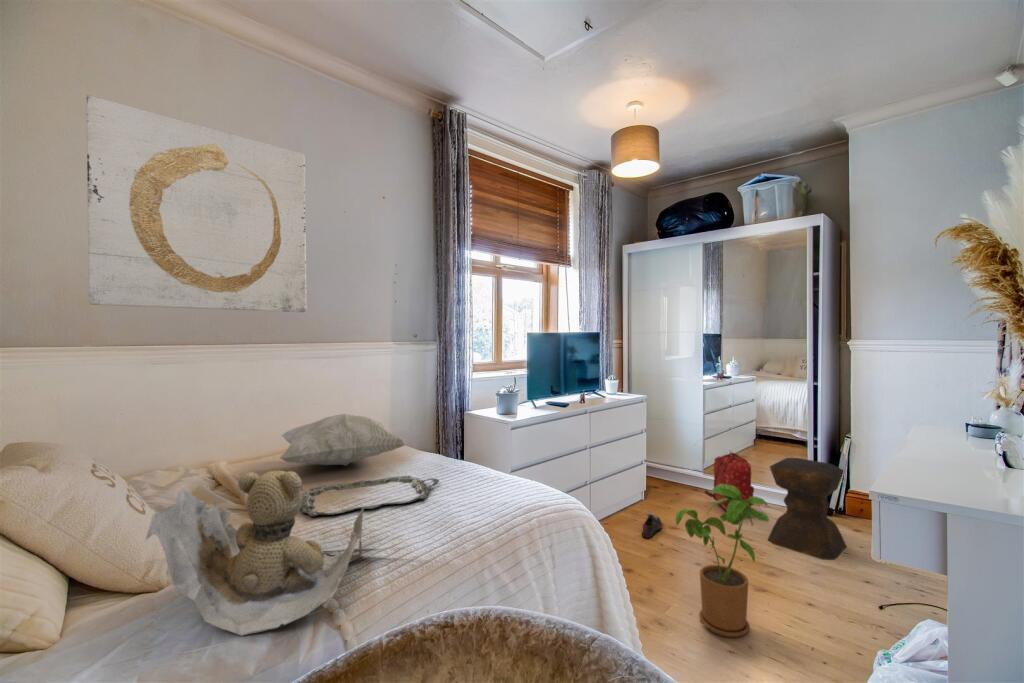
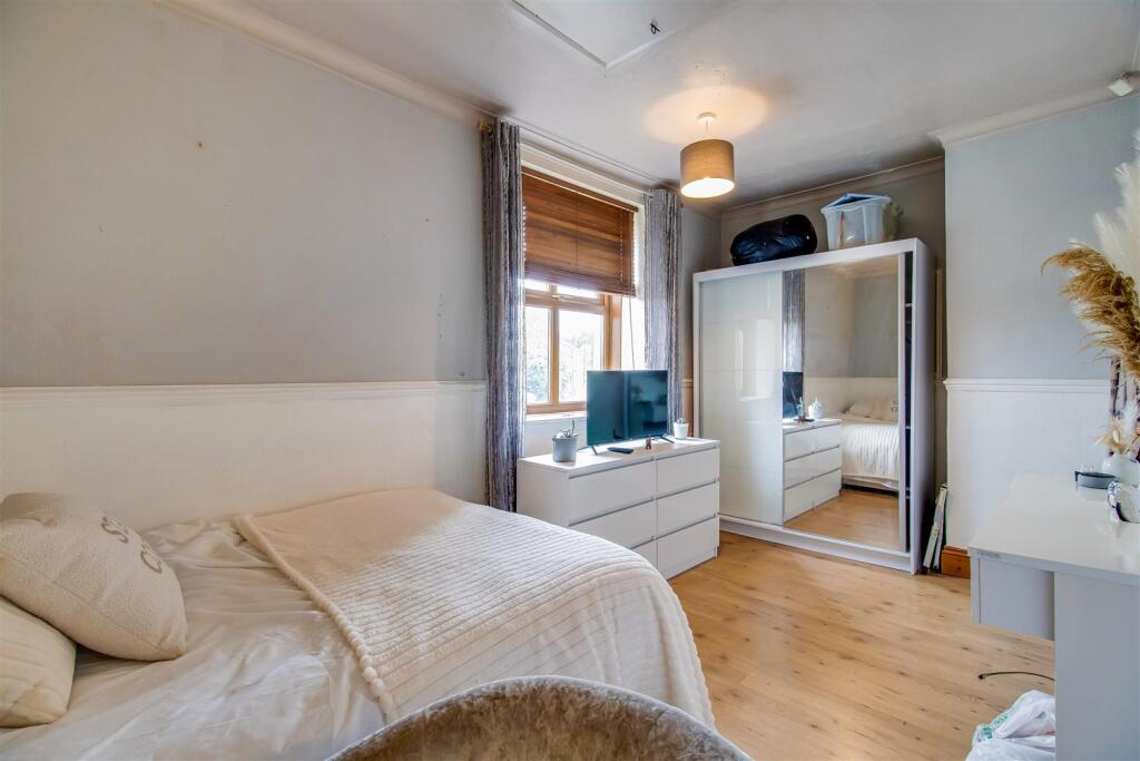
- serving tray (365, 486)
- stool (806, 503)
- teddy bear (270, 533)
- shoe (651, 521)
- backpack (729, 481)
- house plant (718, 555)
- decorative pillow (340, 439)
- wall art (211, 219)
